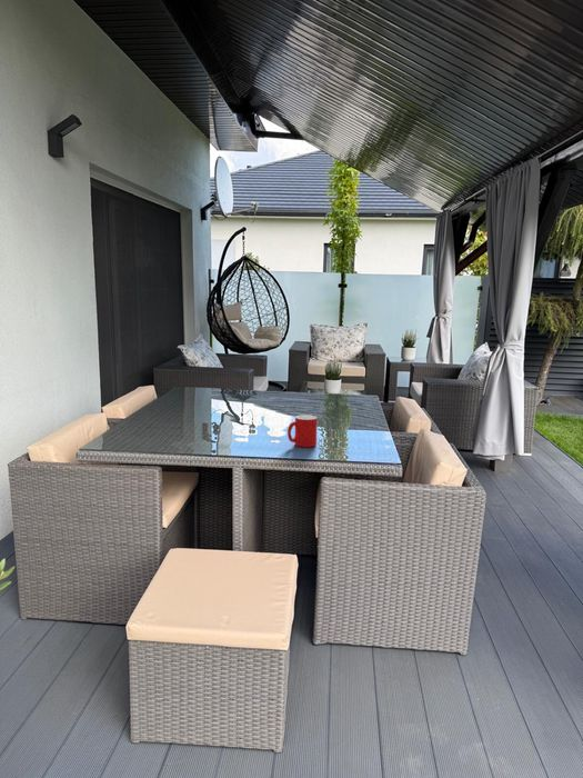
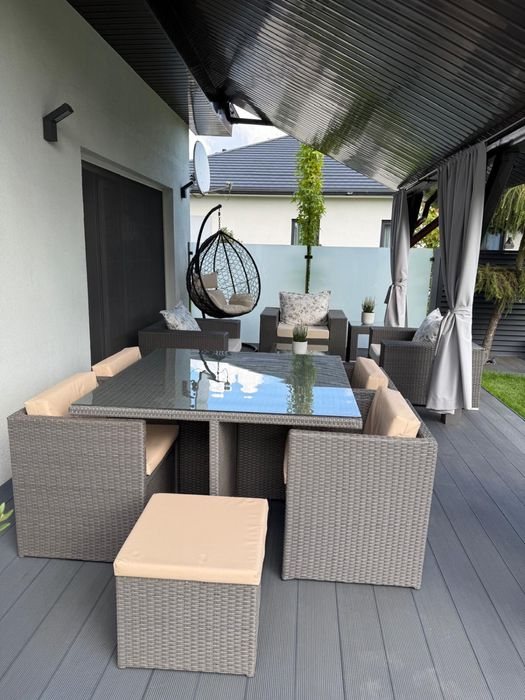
- cup (301, 431)
